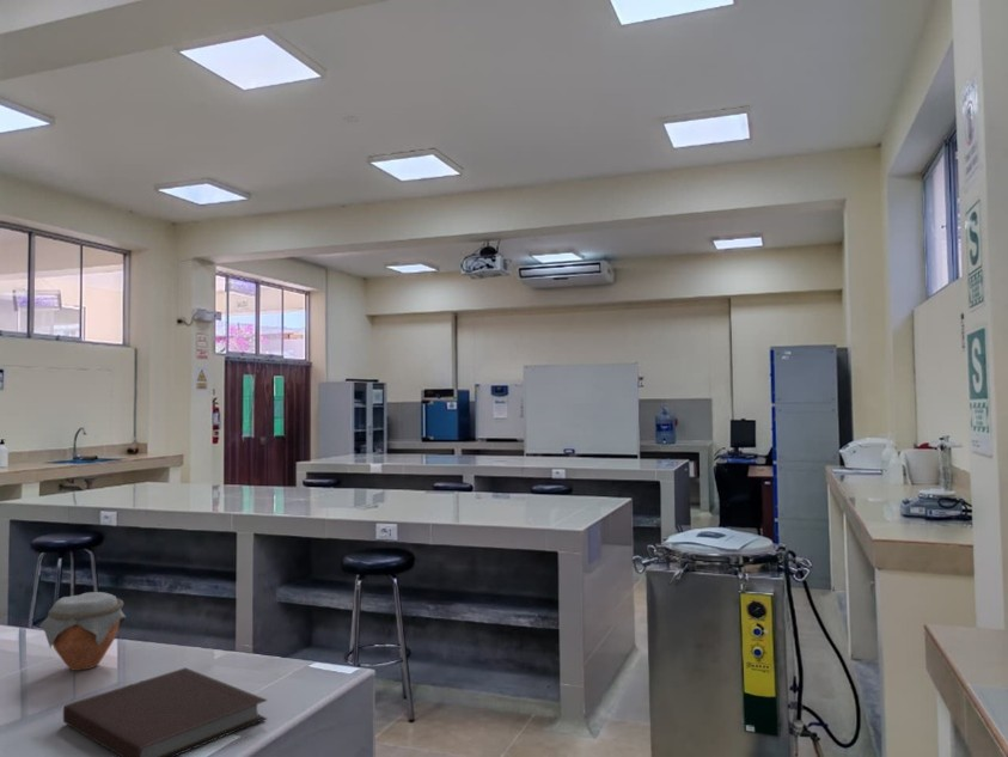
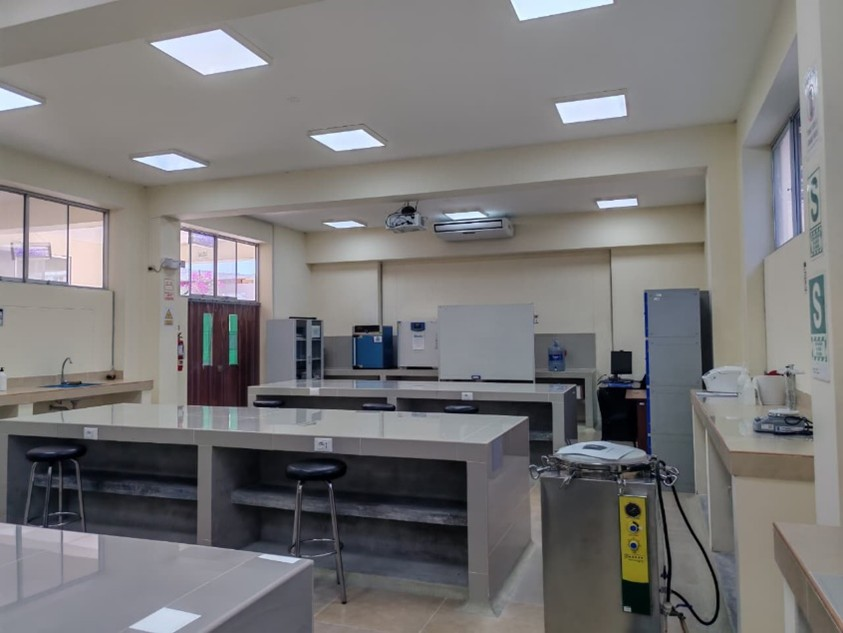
- notebook (165, 712)
- jar (84, 630)
